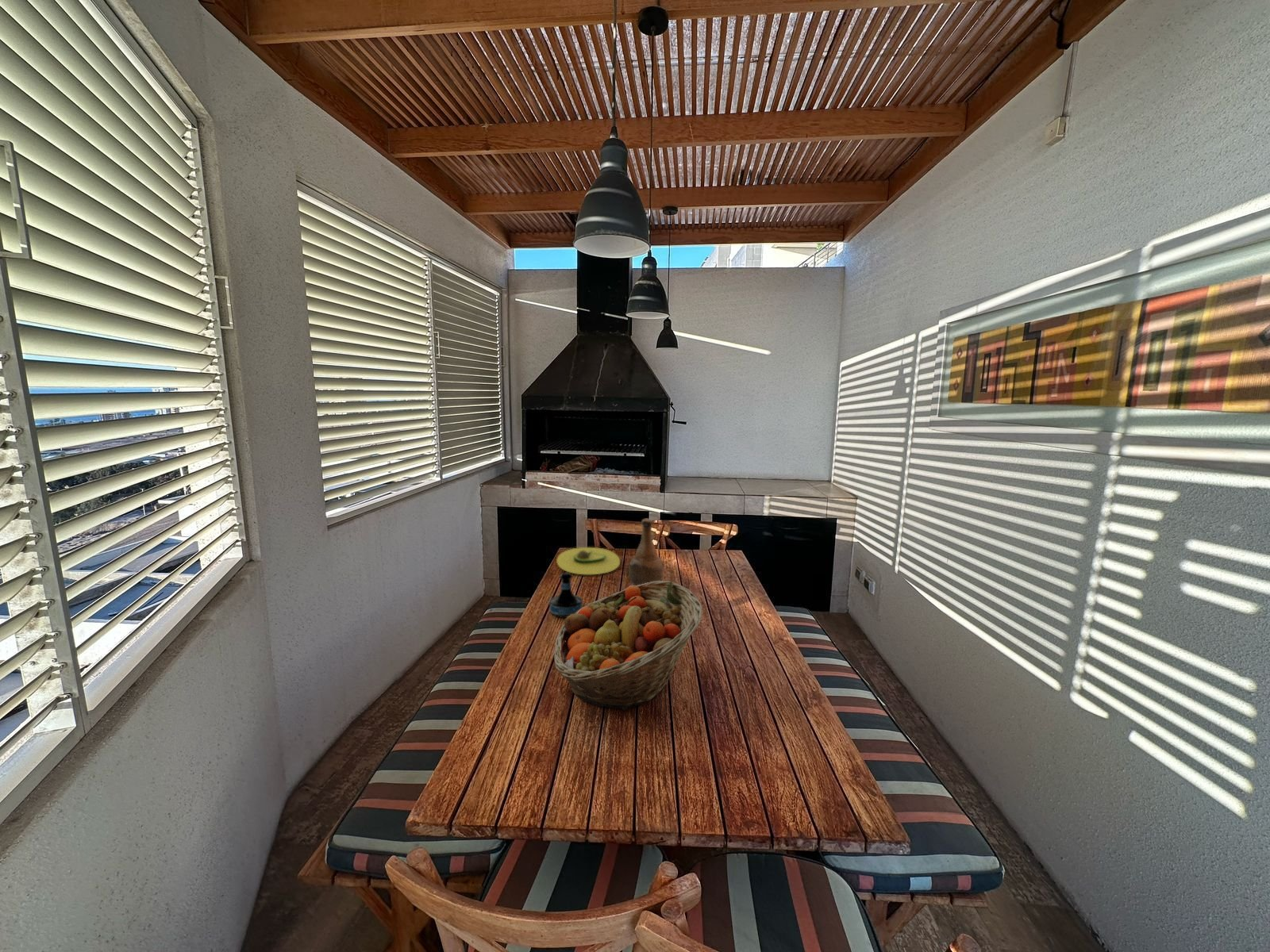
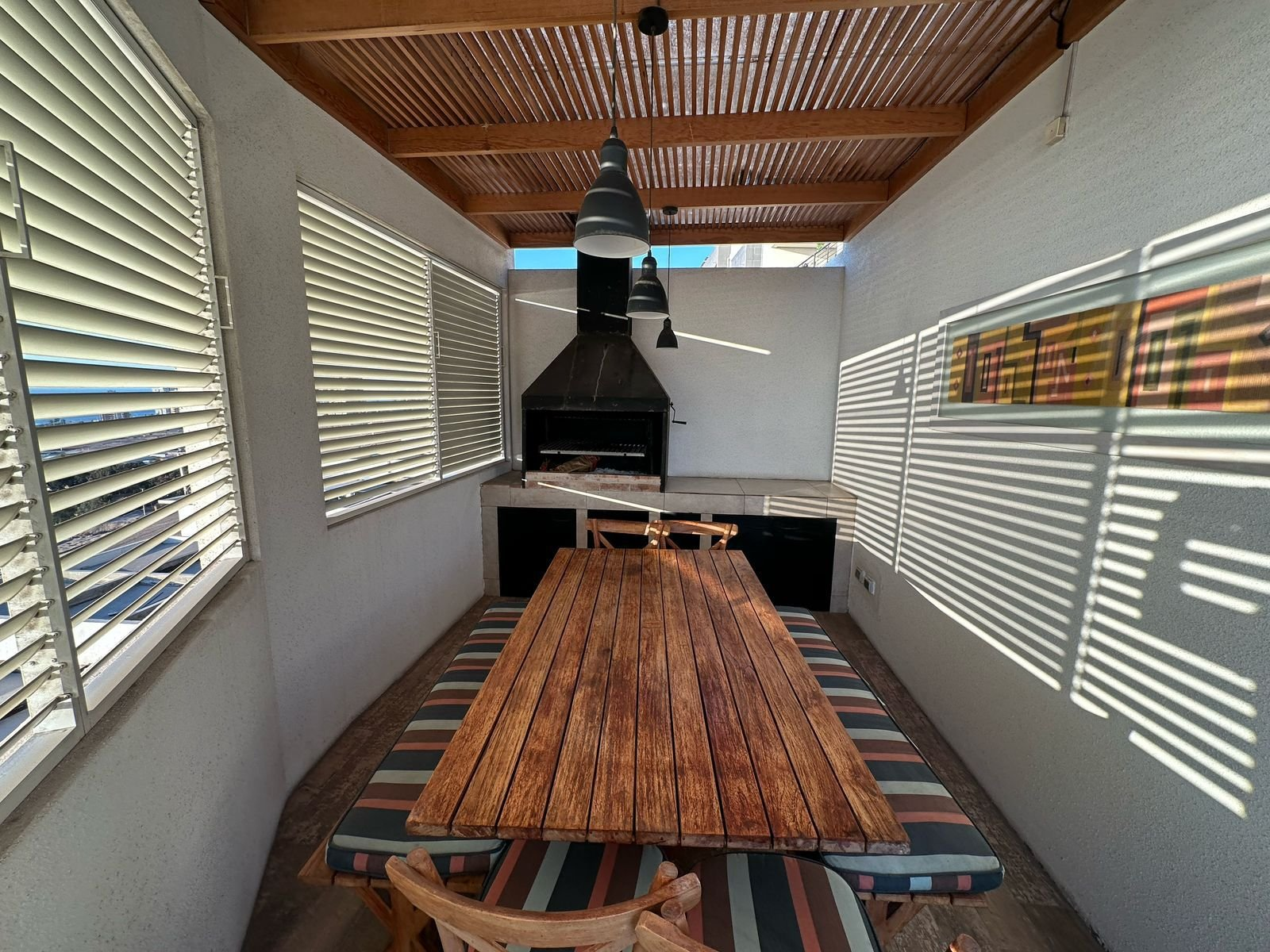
- fruit basket (626, 636)
- tequila bottle (566, 593)
- bottle (647, 554)
- avocado (588, 556)
